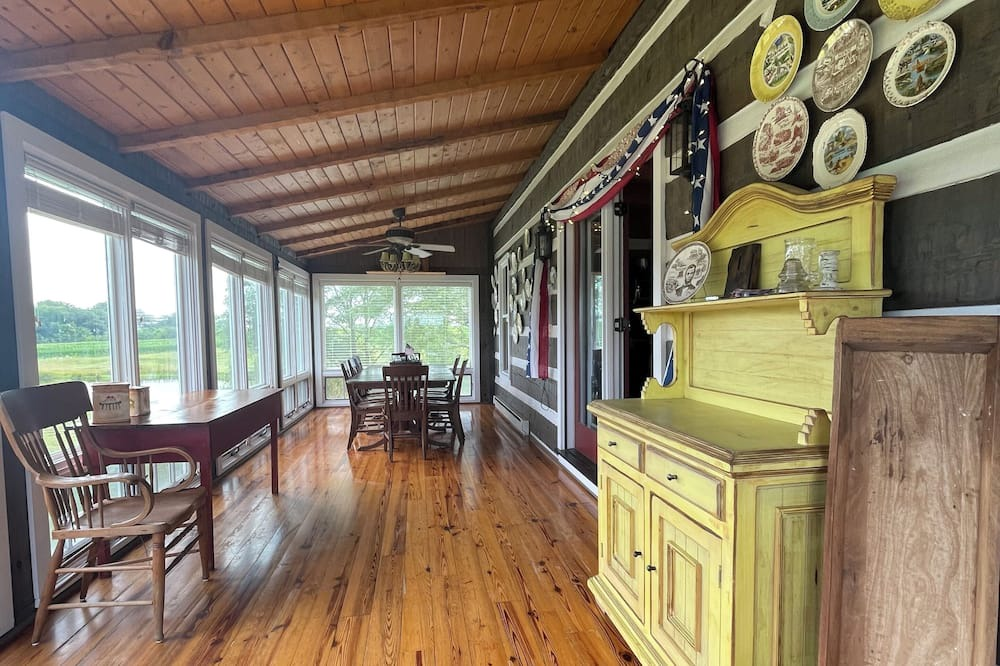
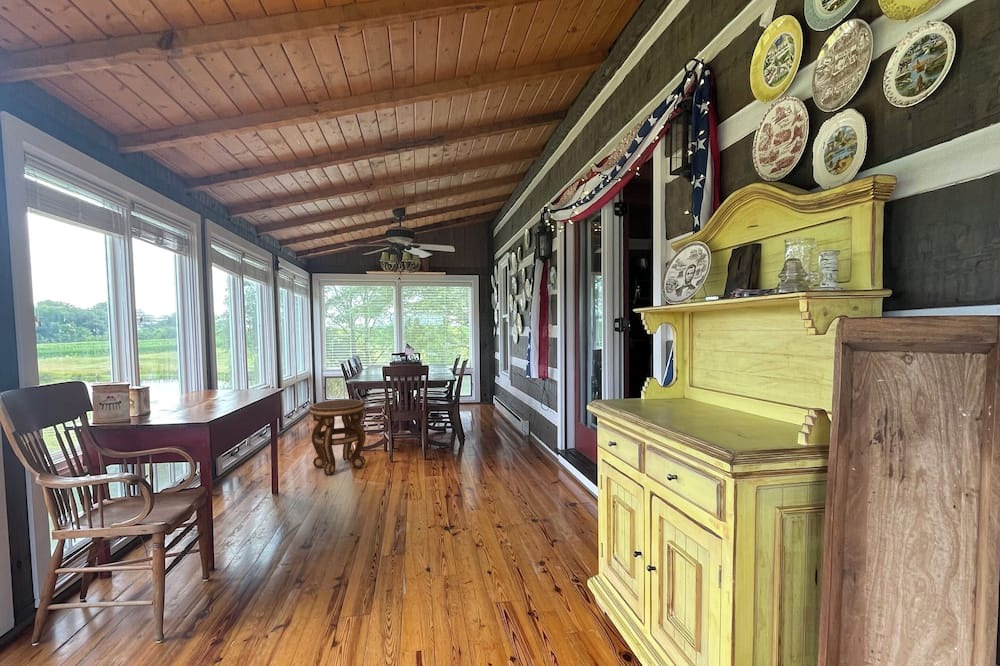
+ side table (338, 433)
